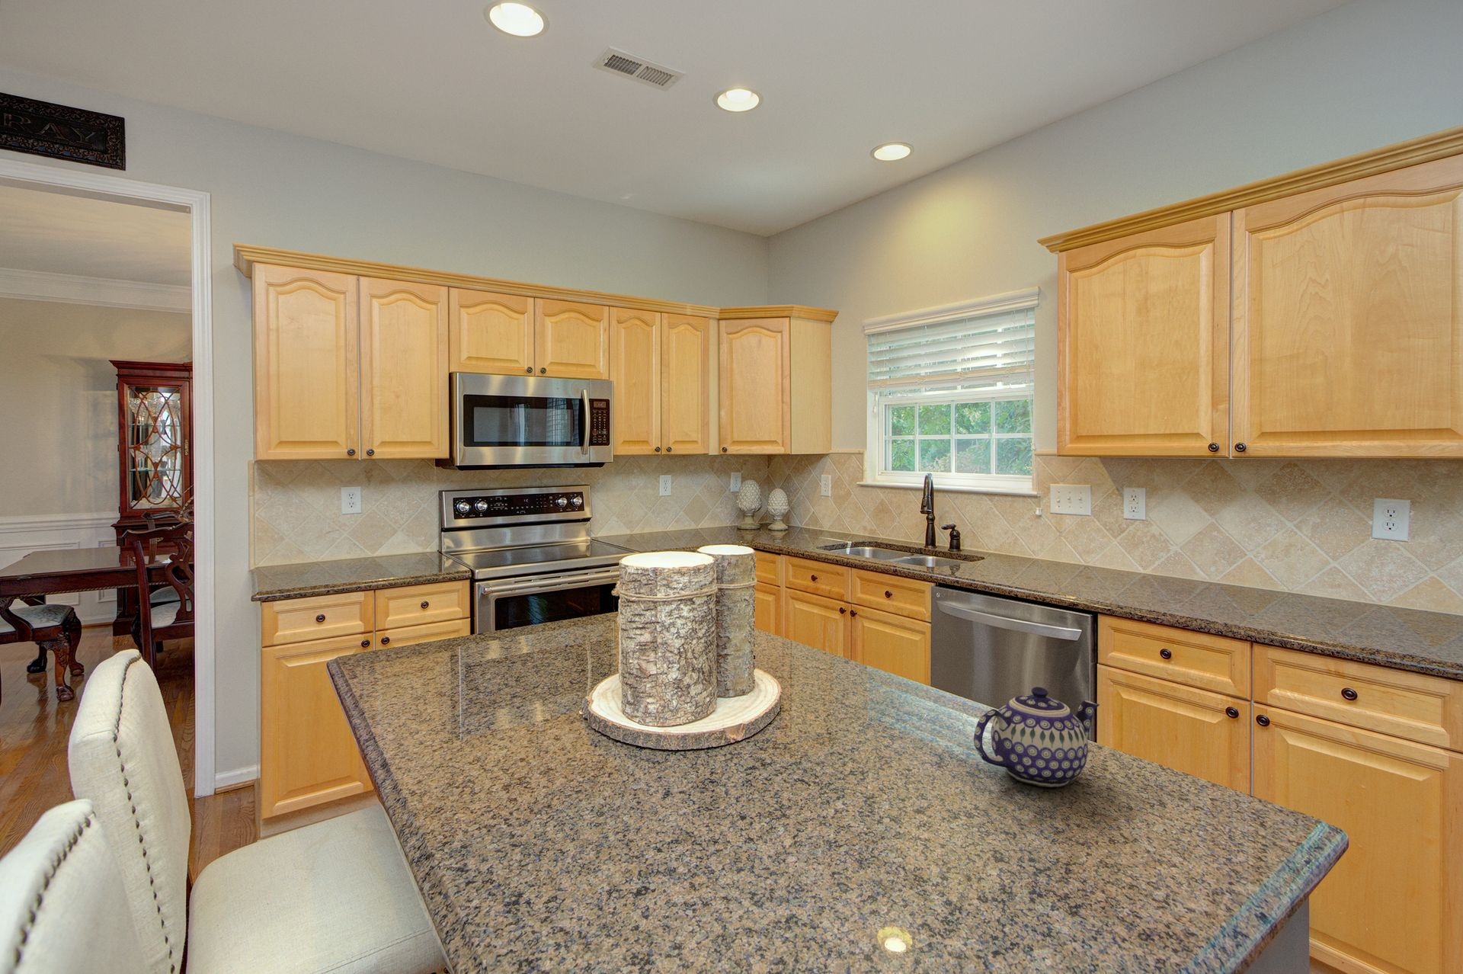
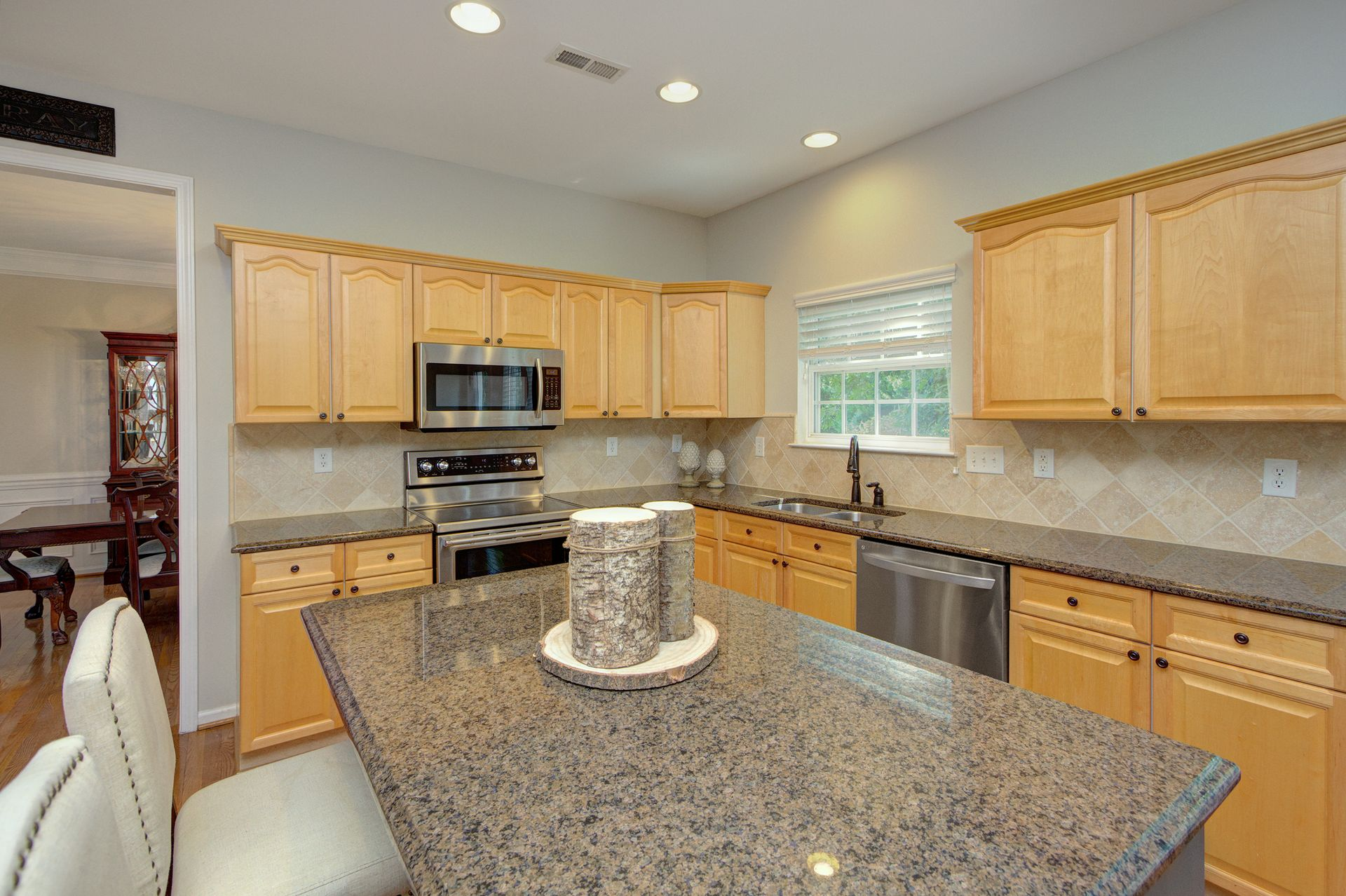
- teapot (1039, 730)
